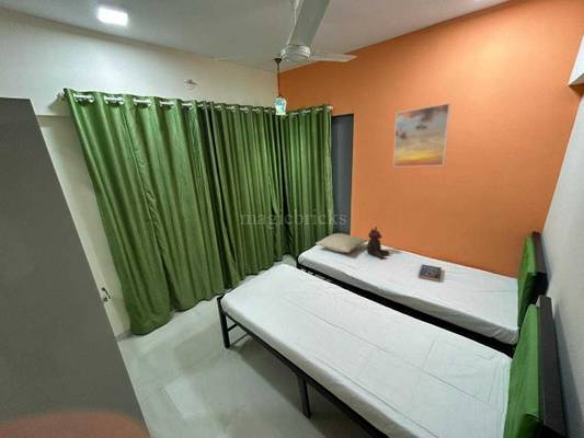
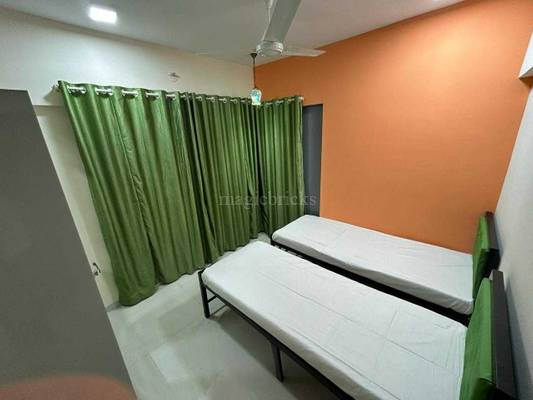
- book (430, 272)
- teddy bear (377, 242)
- pillow (341, 242)
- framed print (419, 138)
